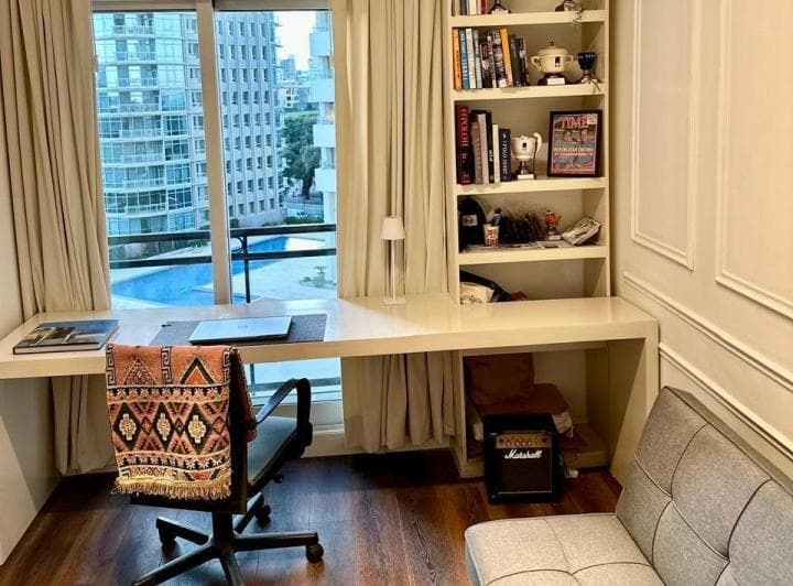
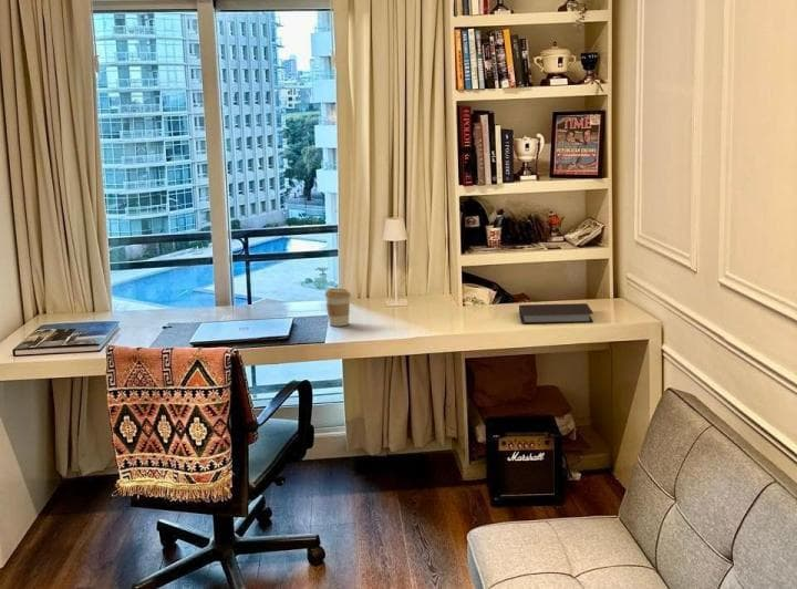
+ coffee cup (338, 306)
+ notebook (555, 312)
